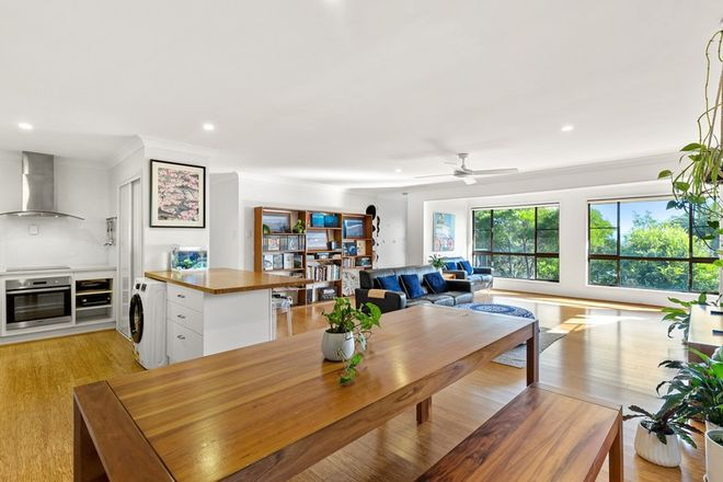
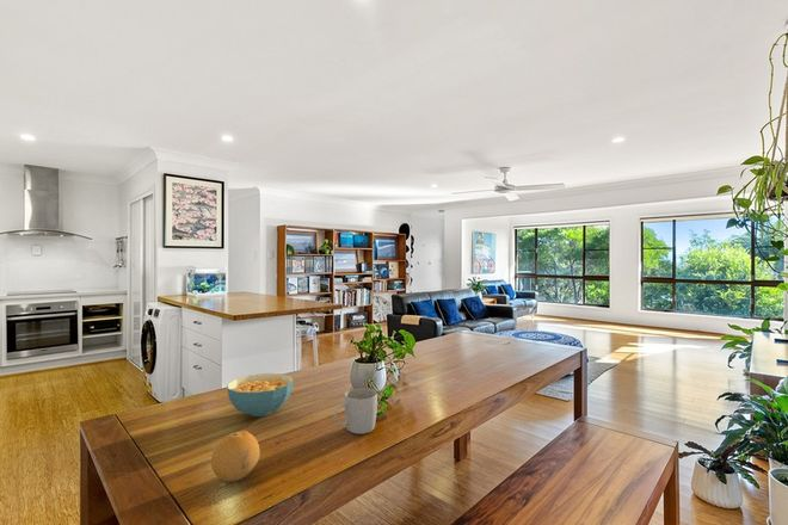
+ mug (355, 412)
+ fruit (235, 455)
+ cereal bowl (260, 397)
